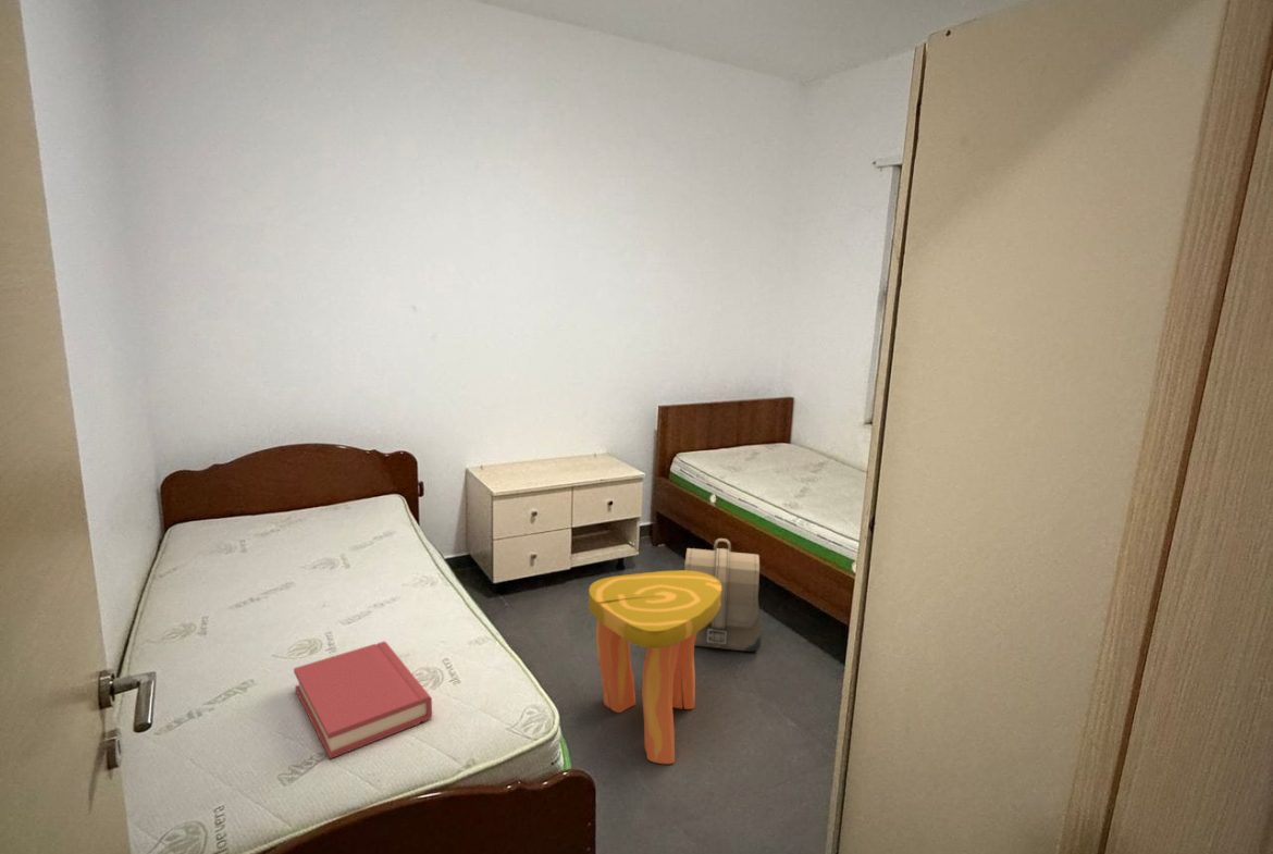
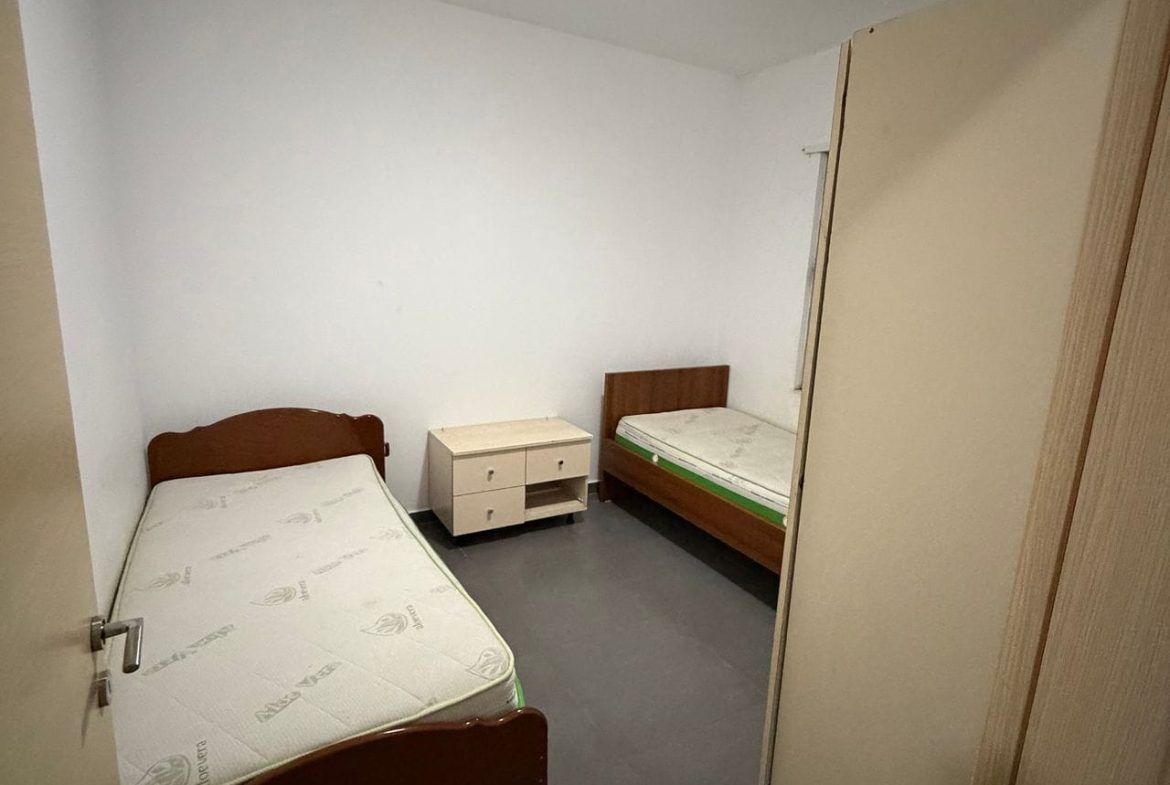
- stool (654, 661)
- backpack (720, 594)
- hardback book (361, 692)
